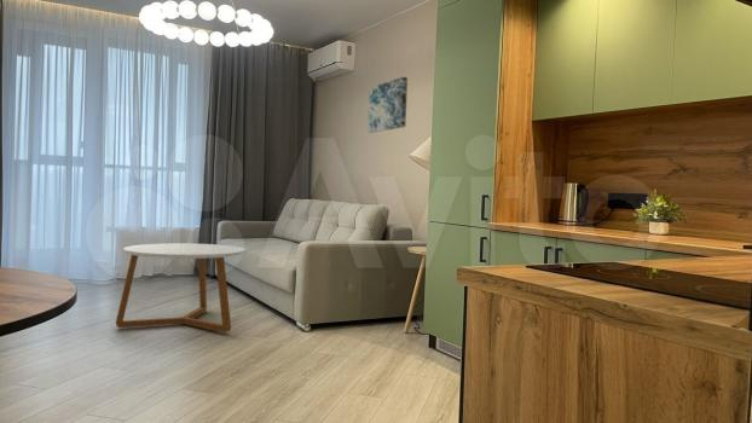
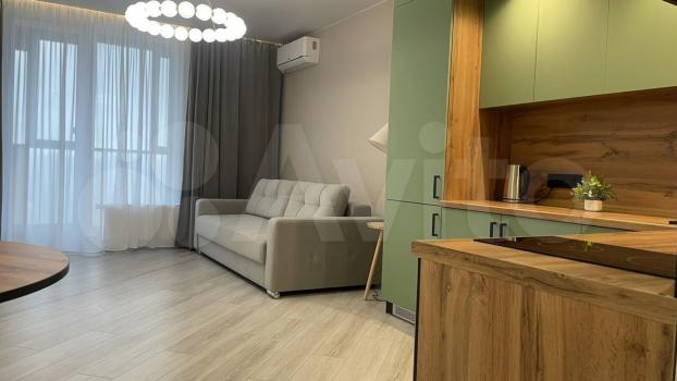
- wall art (386, 106)
- coffee table (199, 286)
